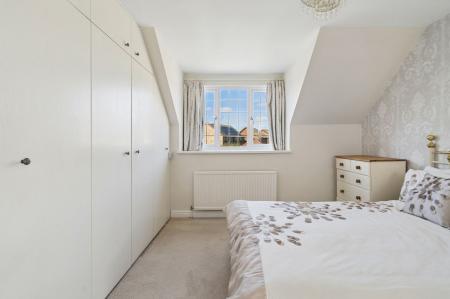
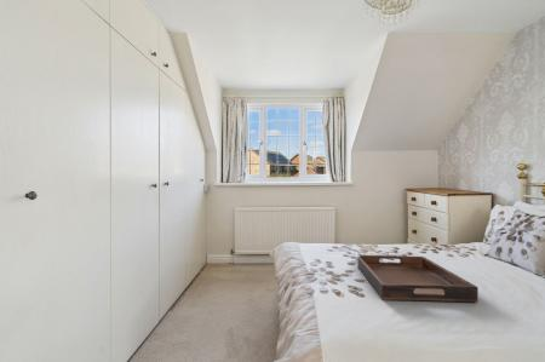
+ serving tray (406, 274)
